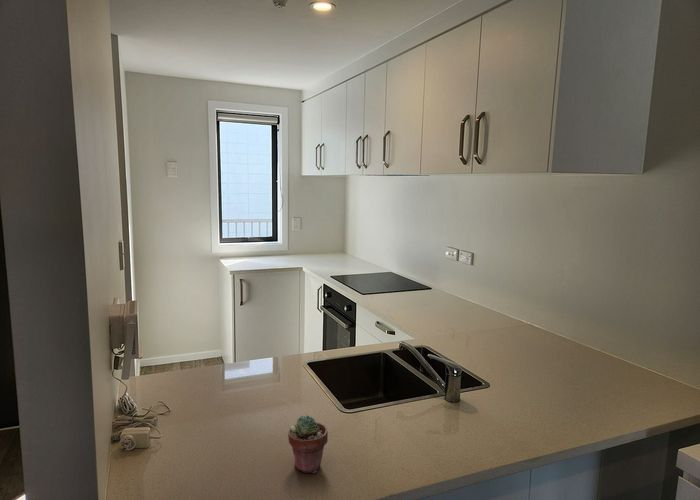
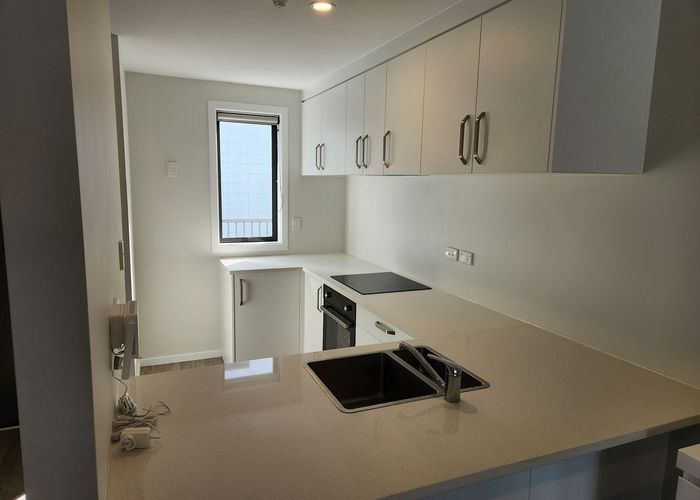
- potted succulent (307, 440)
